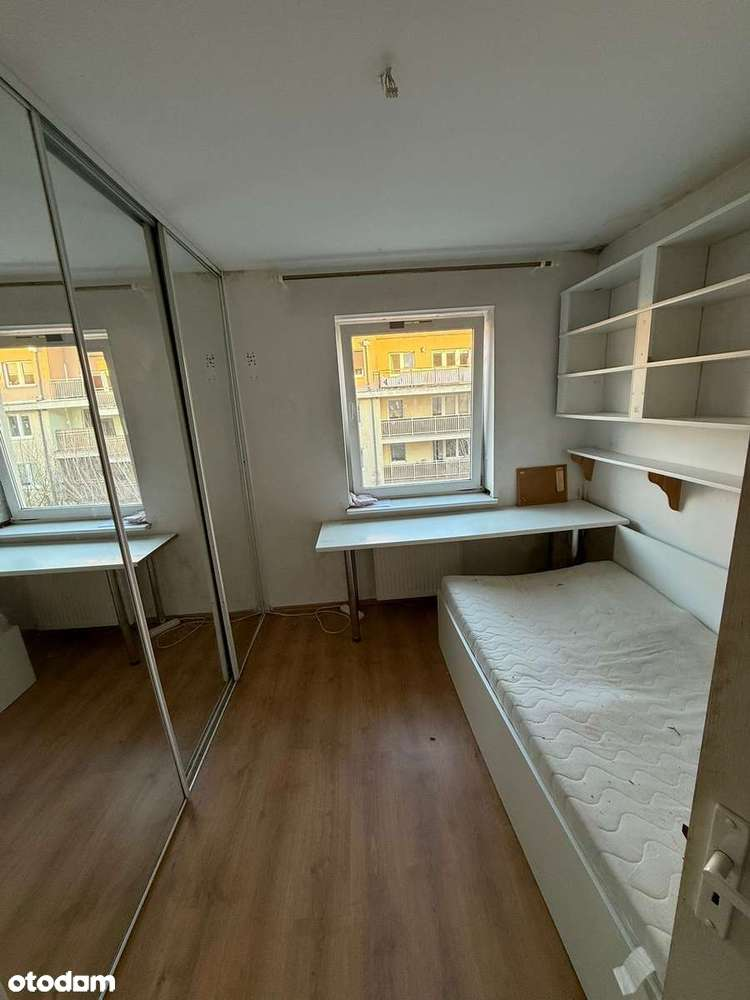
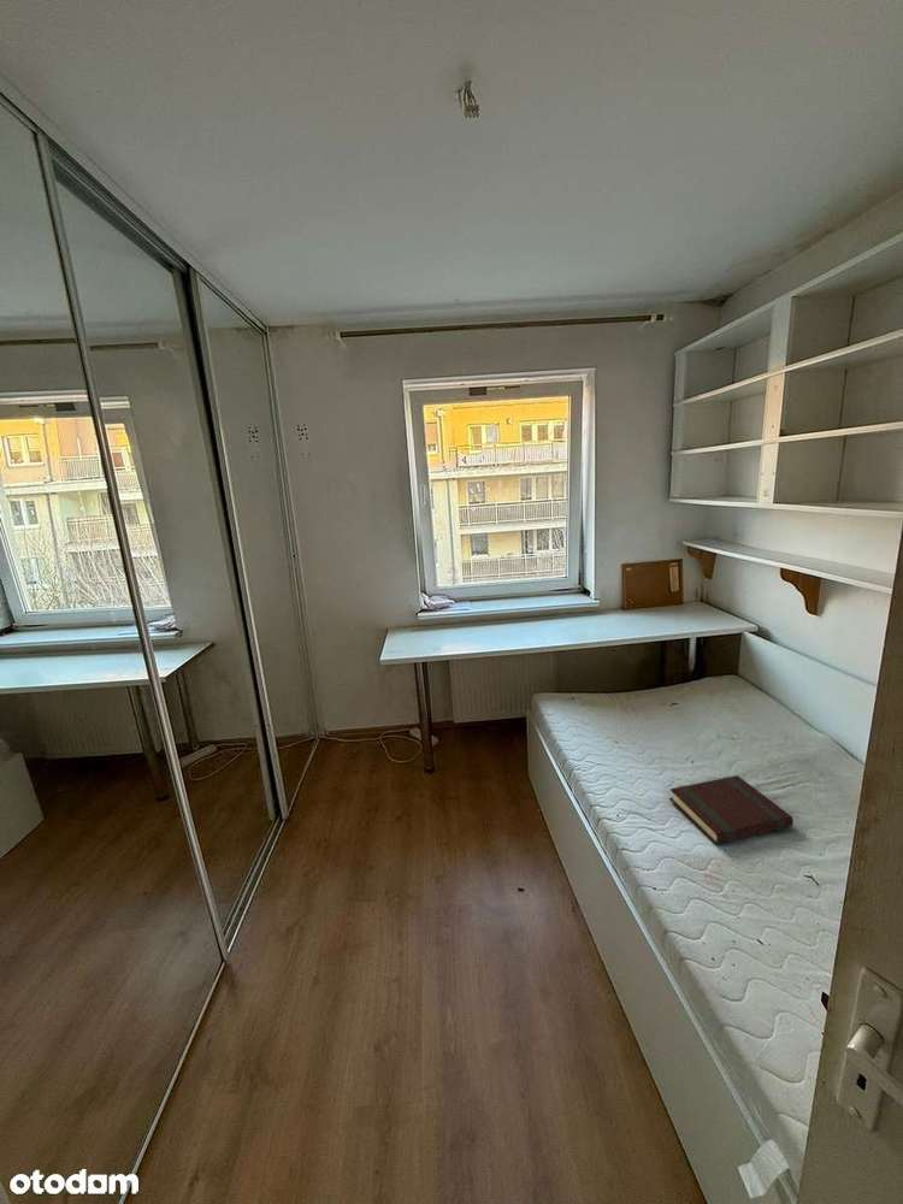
+ book (727, 808)
